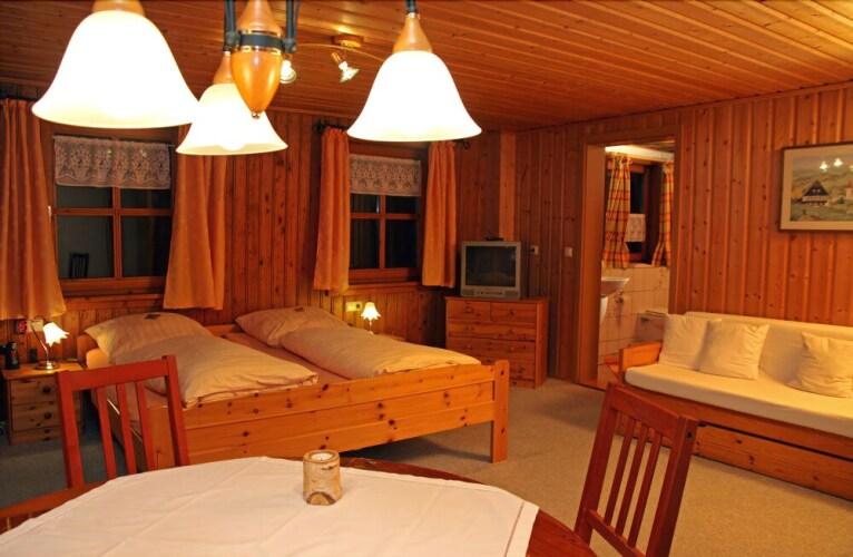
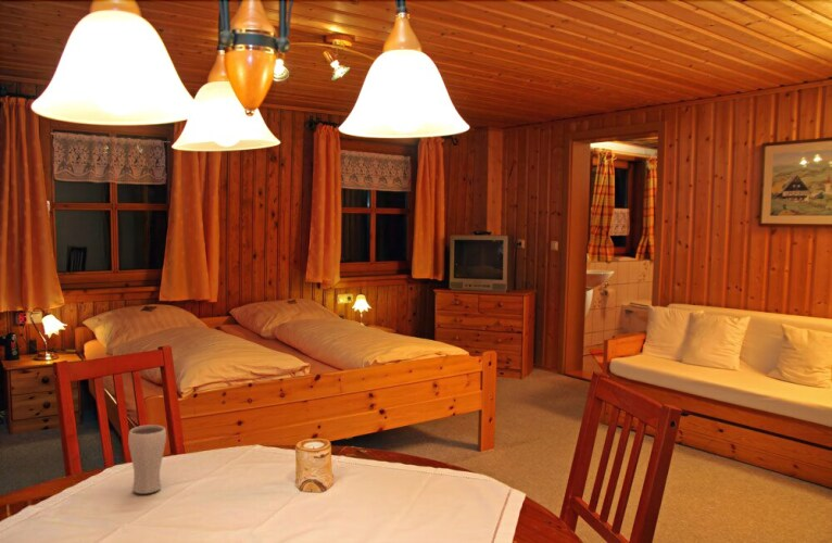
+ drinking glass (148, 459)
